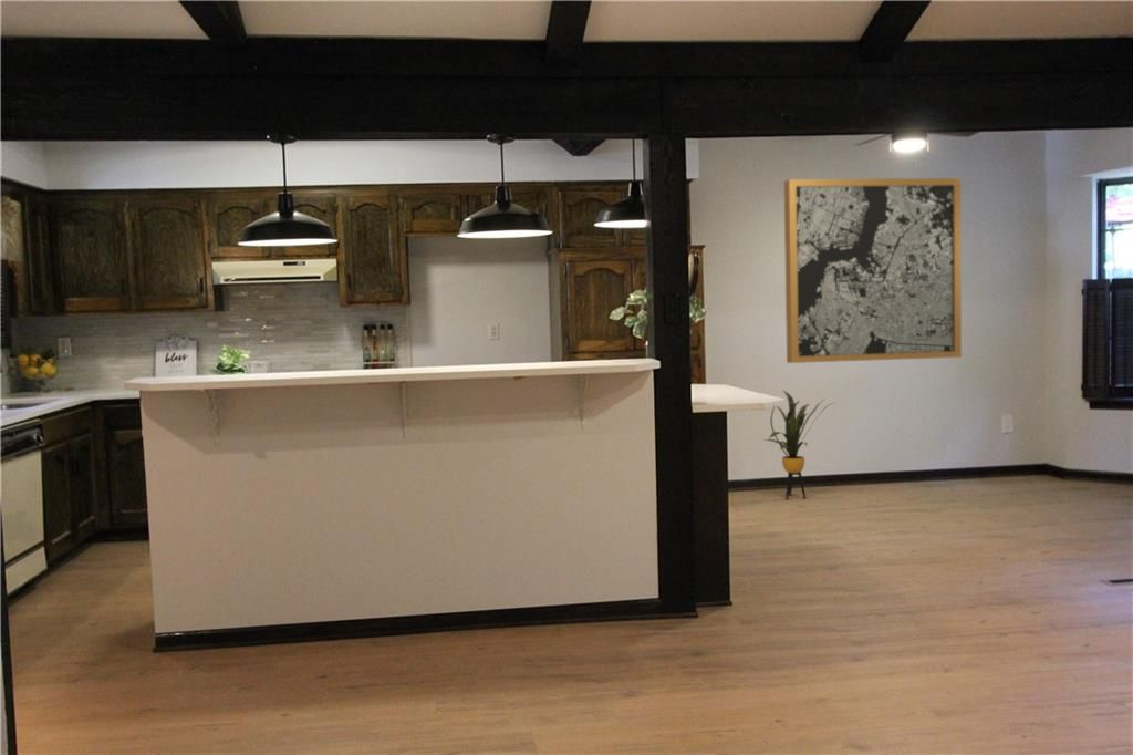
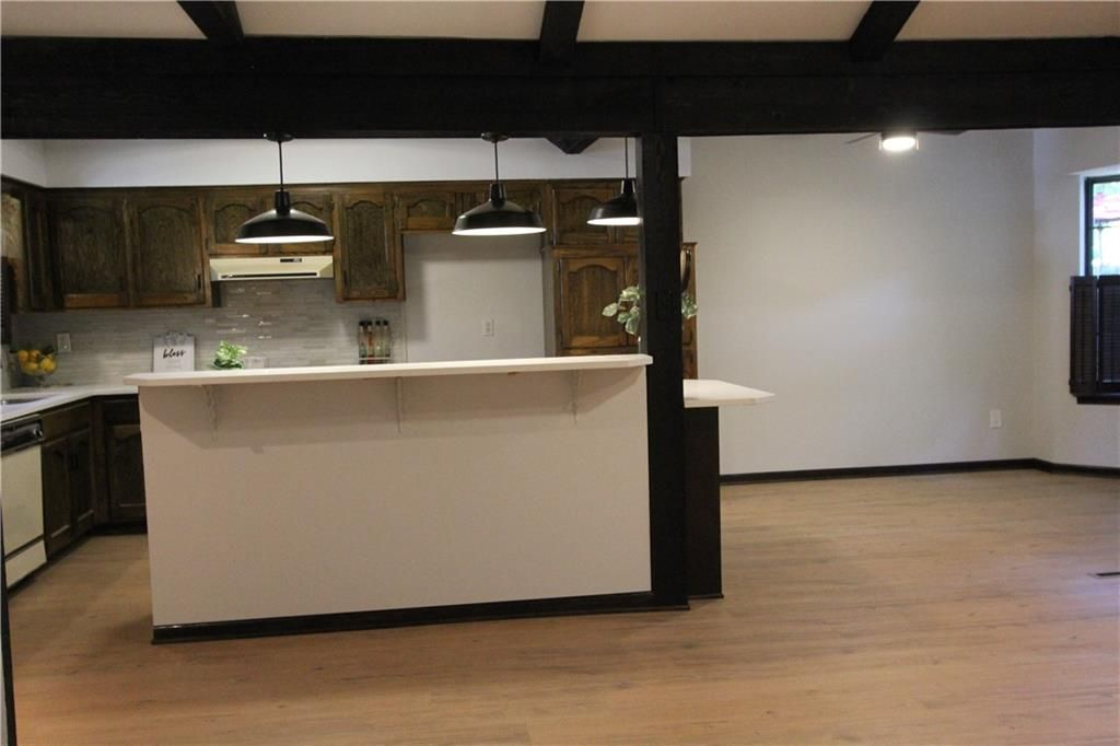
- wall art (873, 270)
- house plant (796, 444)
